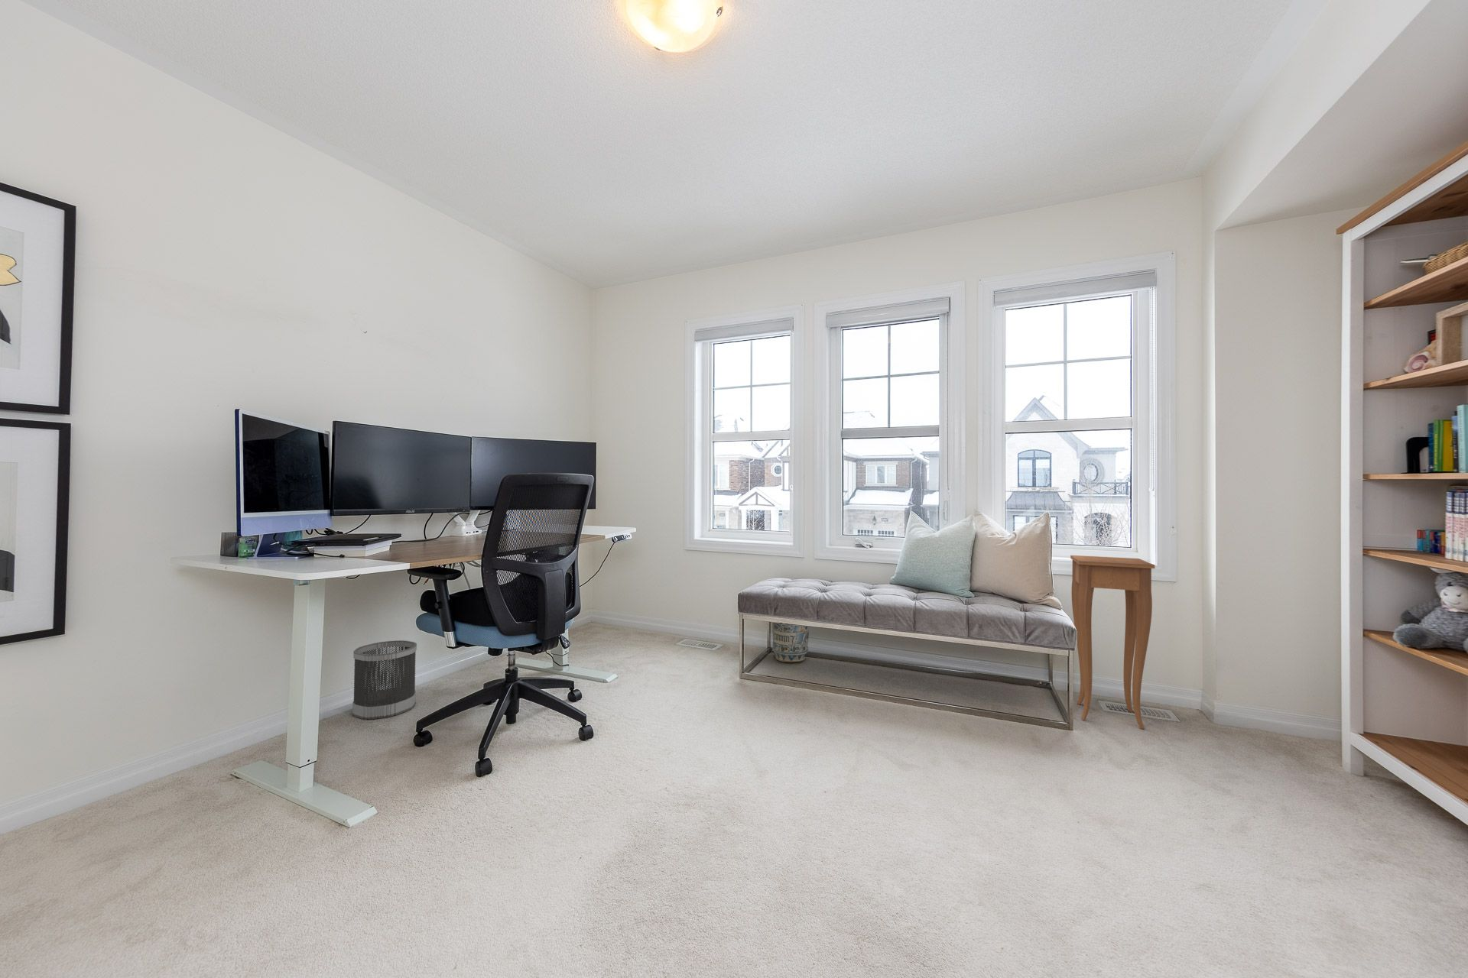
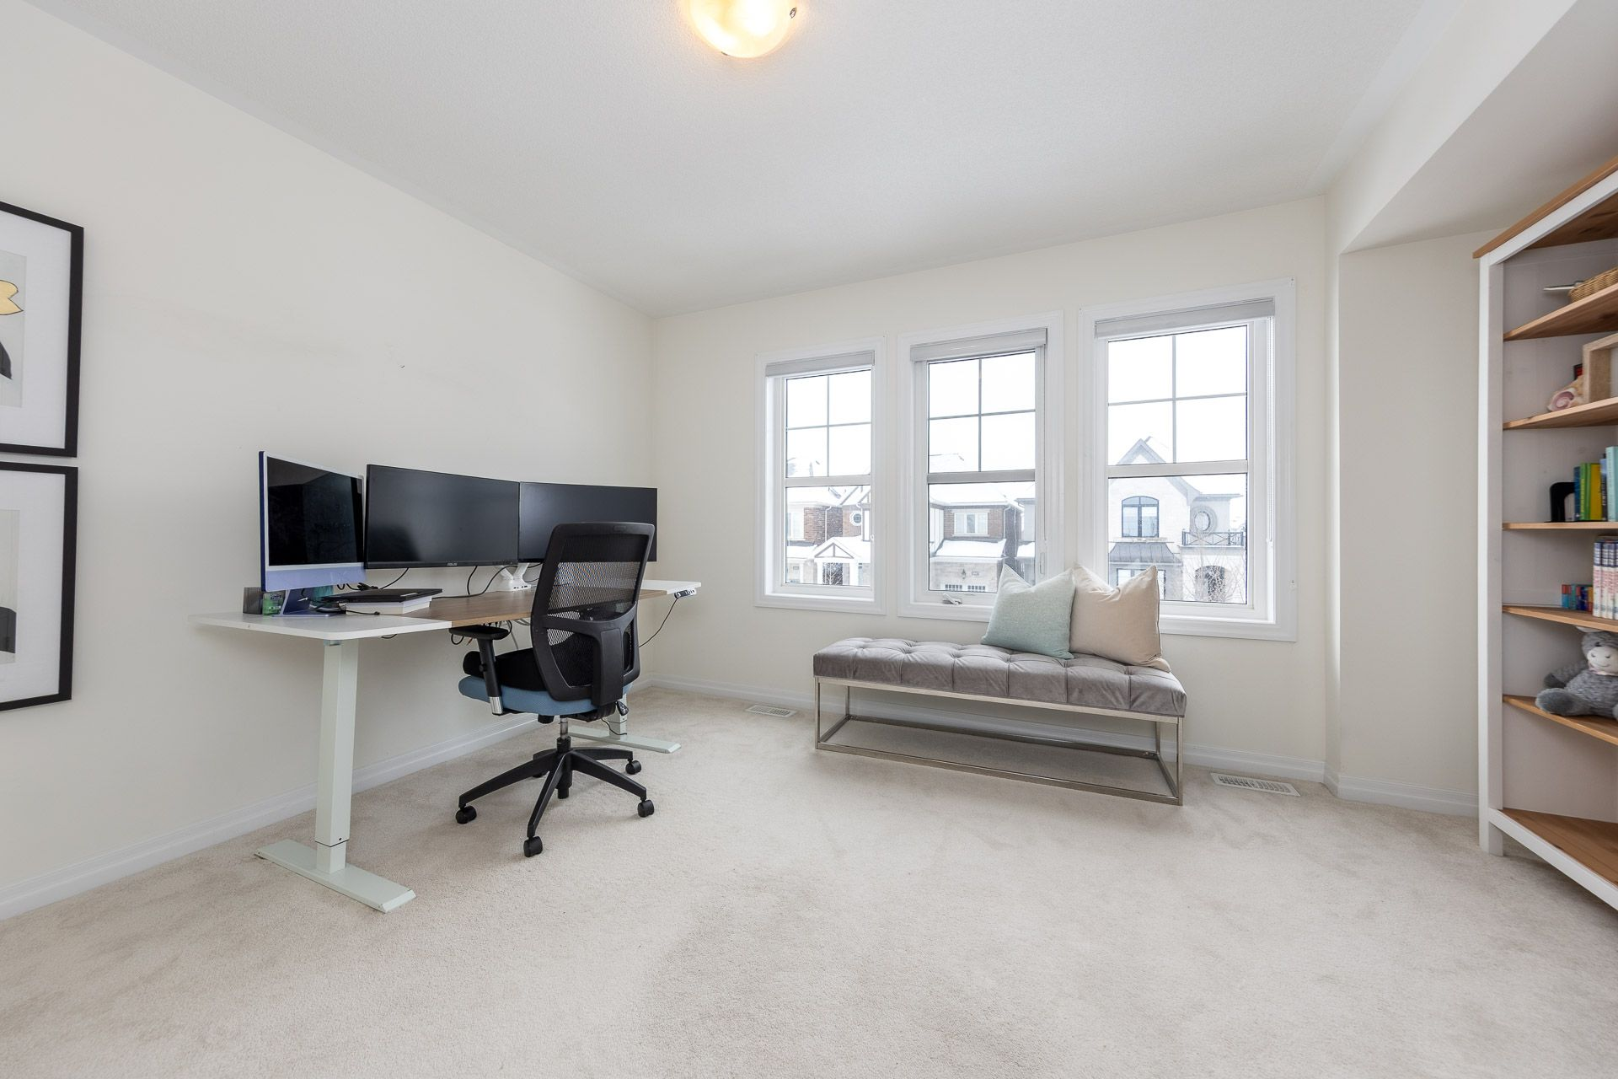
- side table (1125, 637)
- wastebasket (386, 678)
- vase (791, 635)
